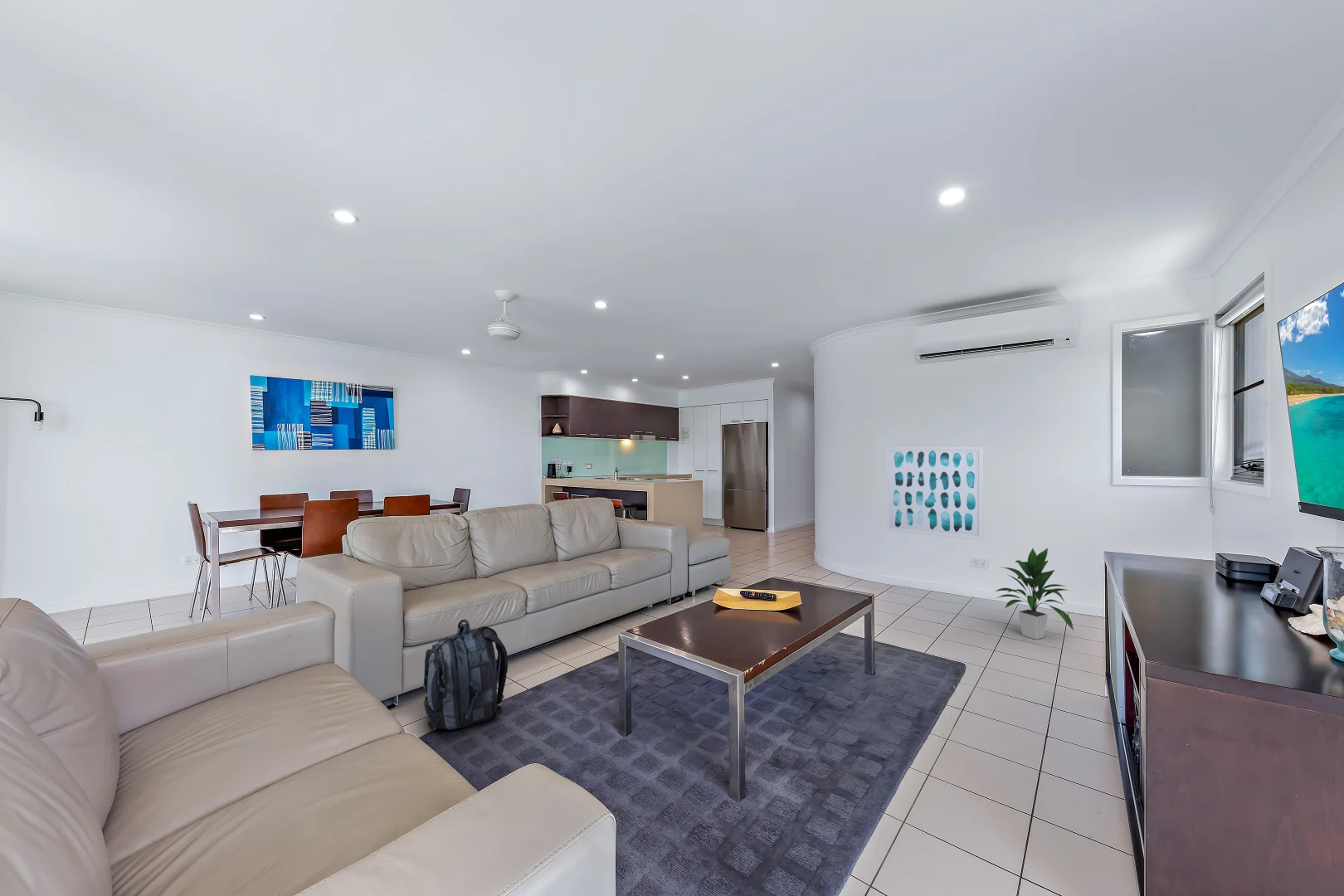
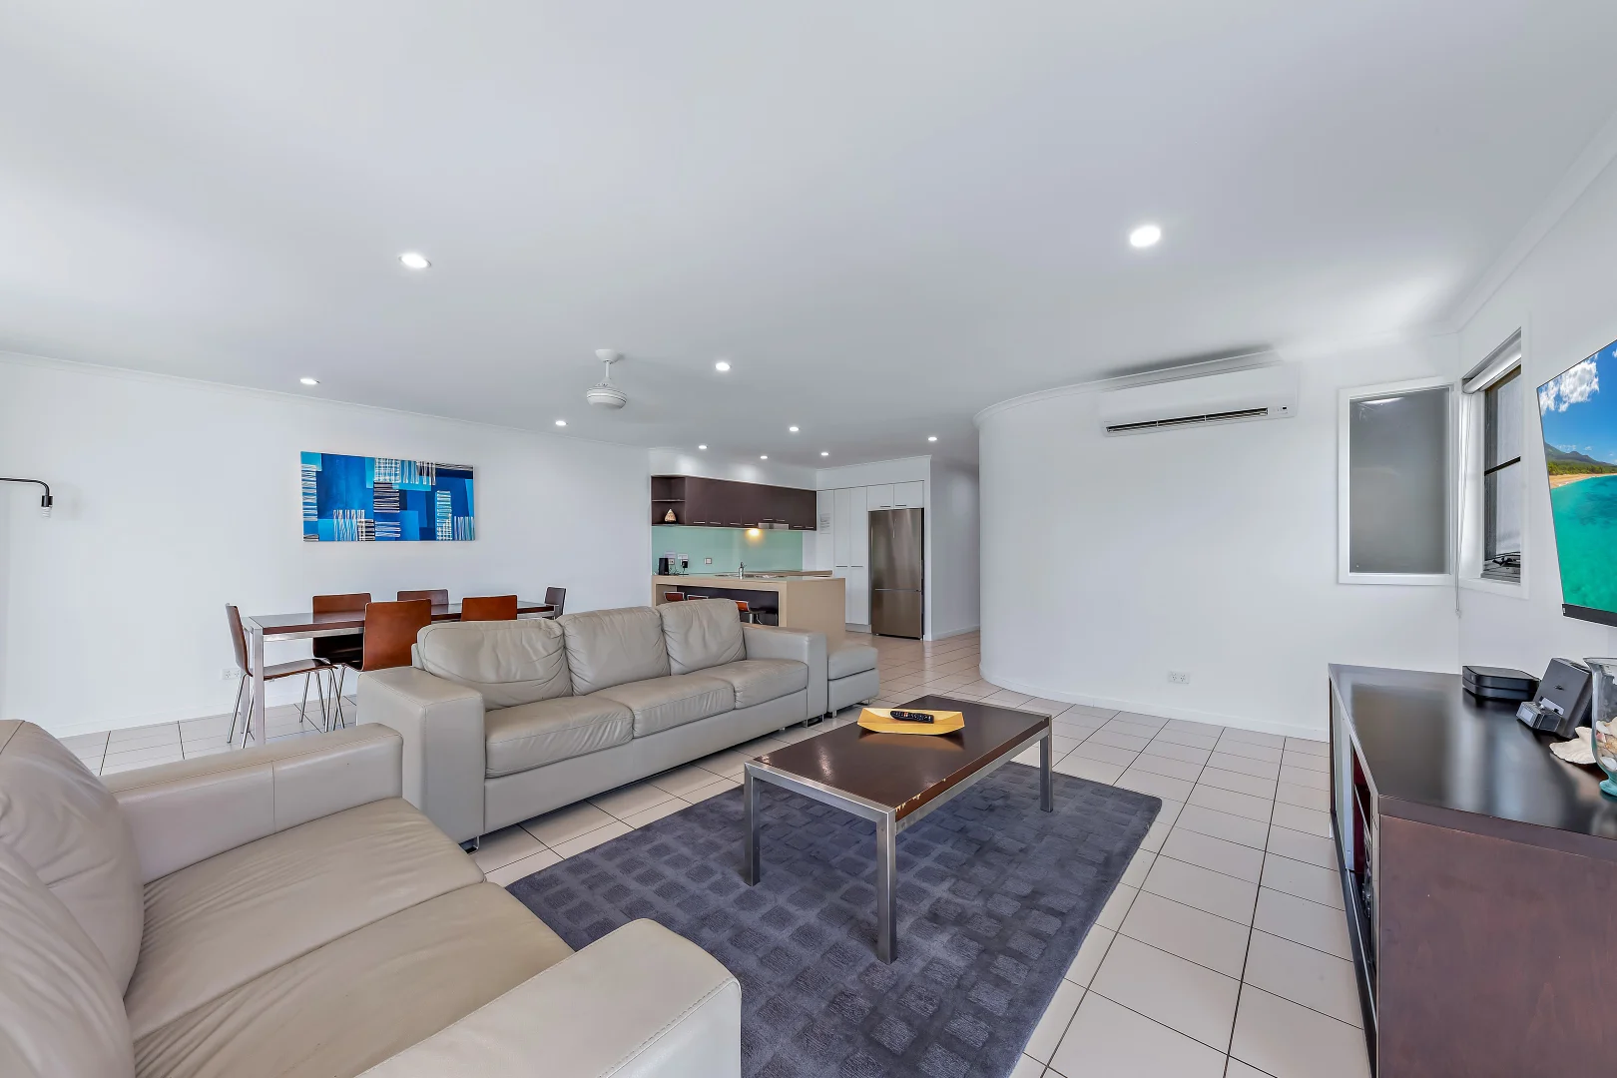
- backpack (465, 666)
- indoor plant (1035, 593)
- wall art (932, 490)
